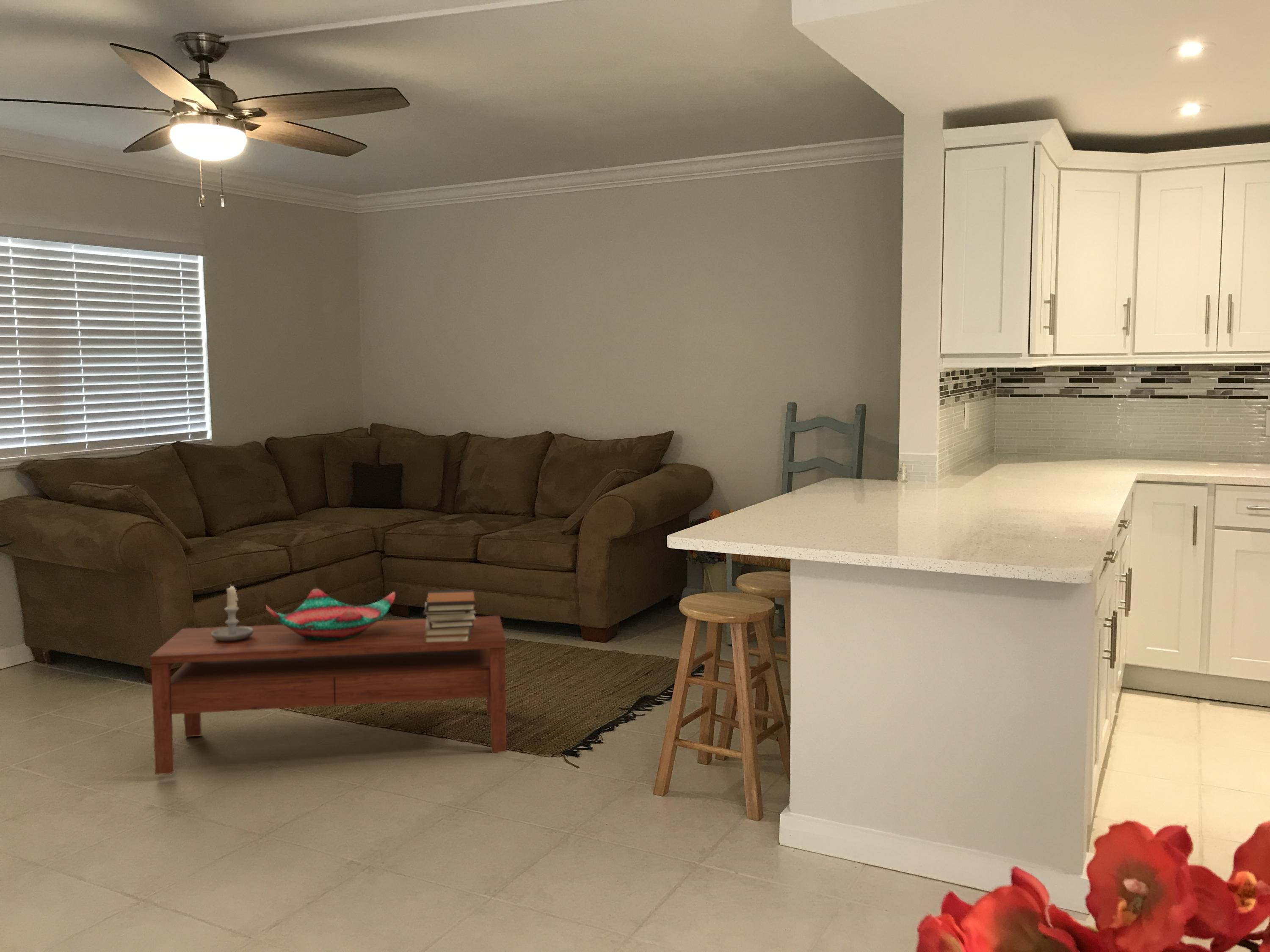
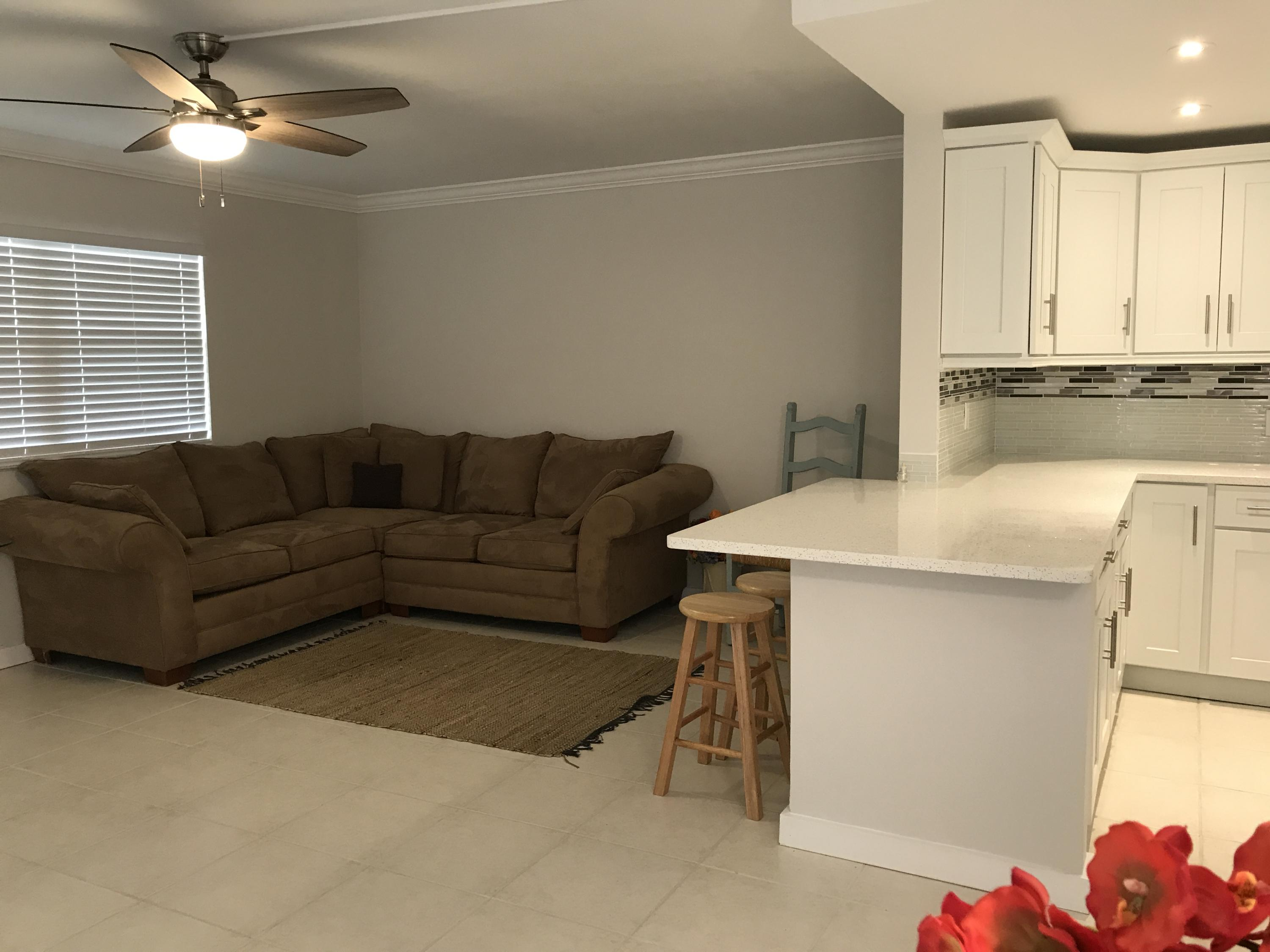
- candle (232, 611)
- coffee table (341, 689)
- book stack (450, 615)
- decorative bowl (333, 616)
